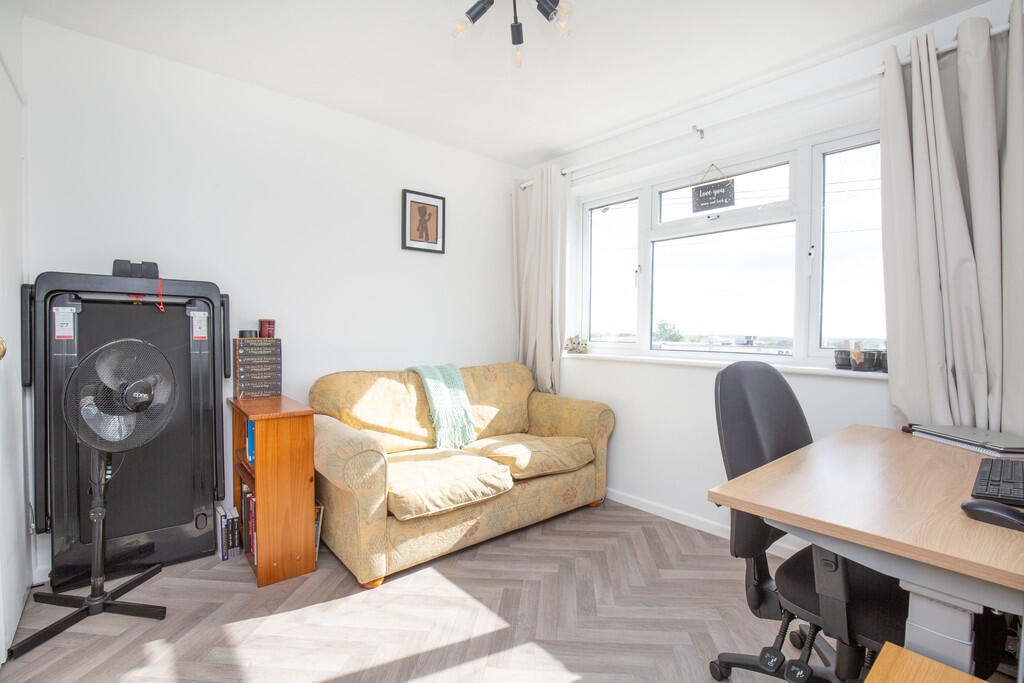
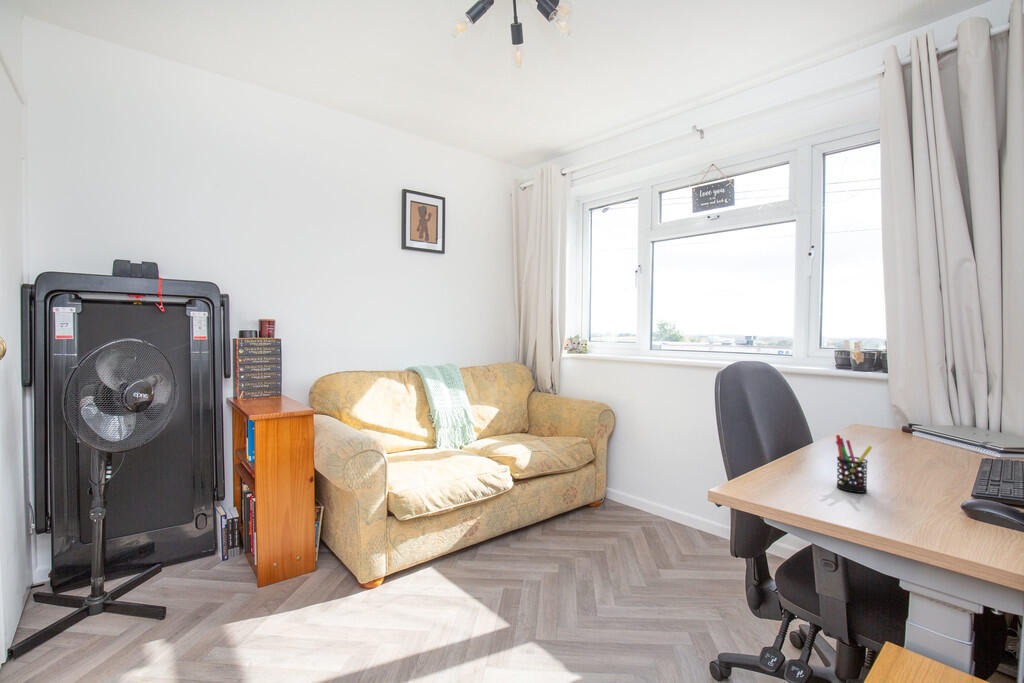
+ pen holder (848, 463)
